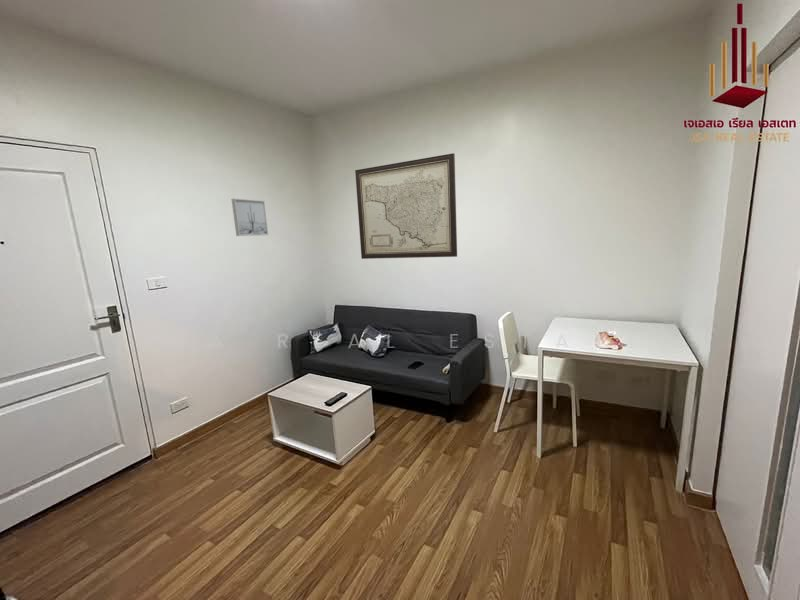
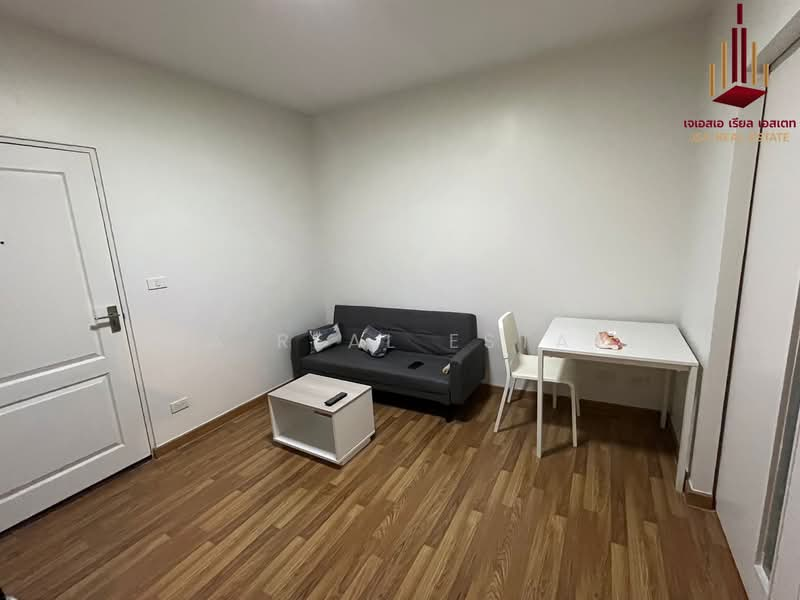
- wall art (403, 211)
- wall art (250, 217)
